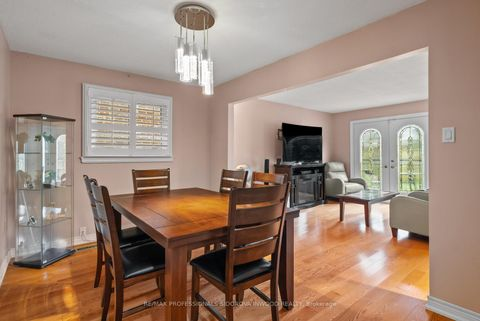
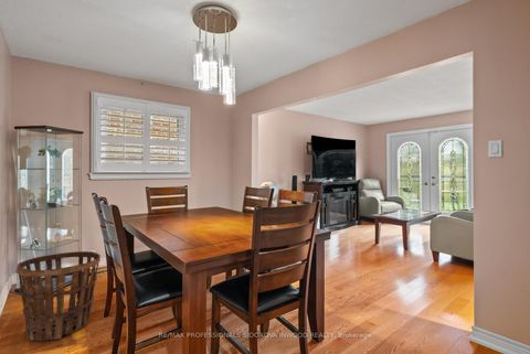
+ basket (61, 291)
